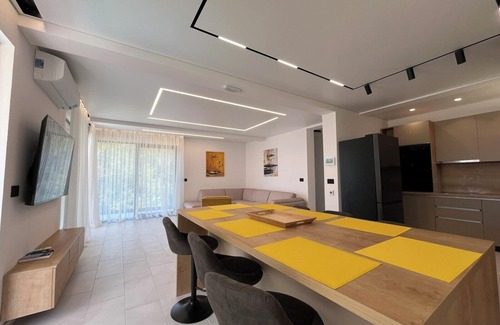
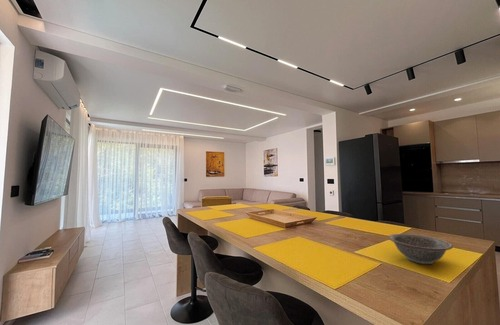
+ decorative bowl (418, 250)
